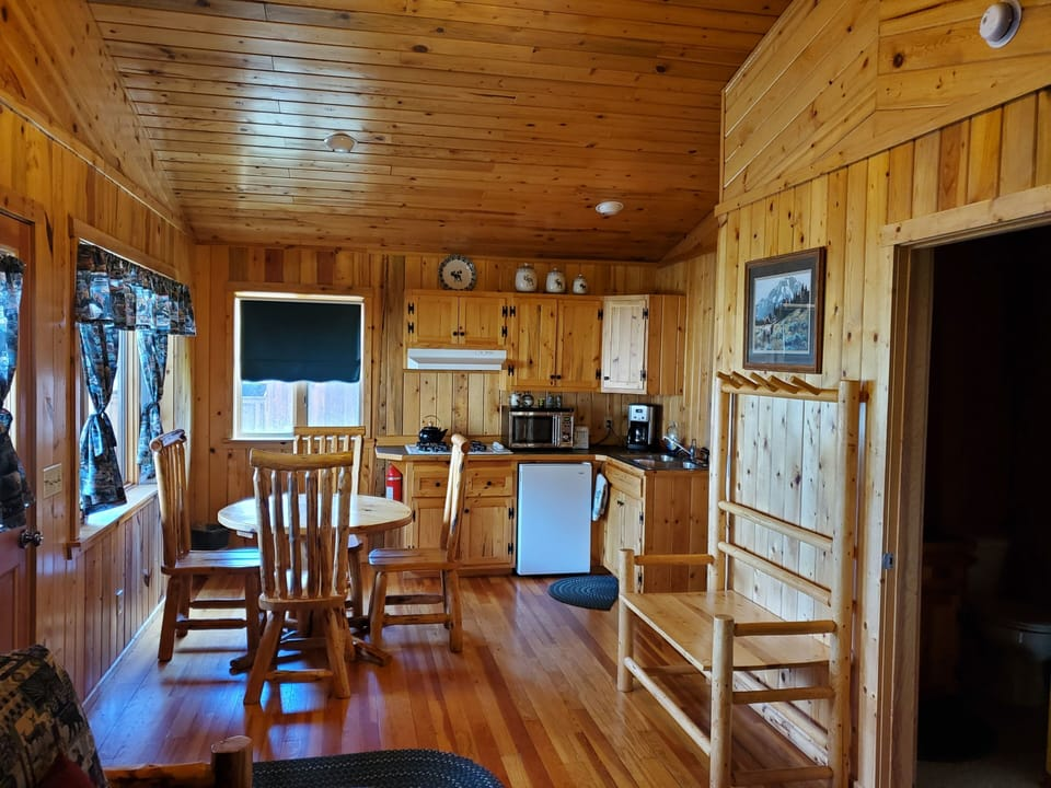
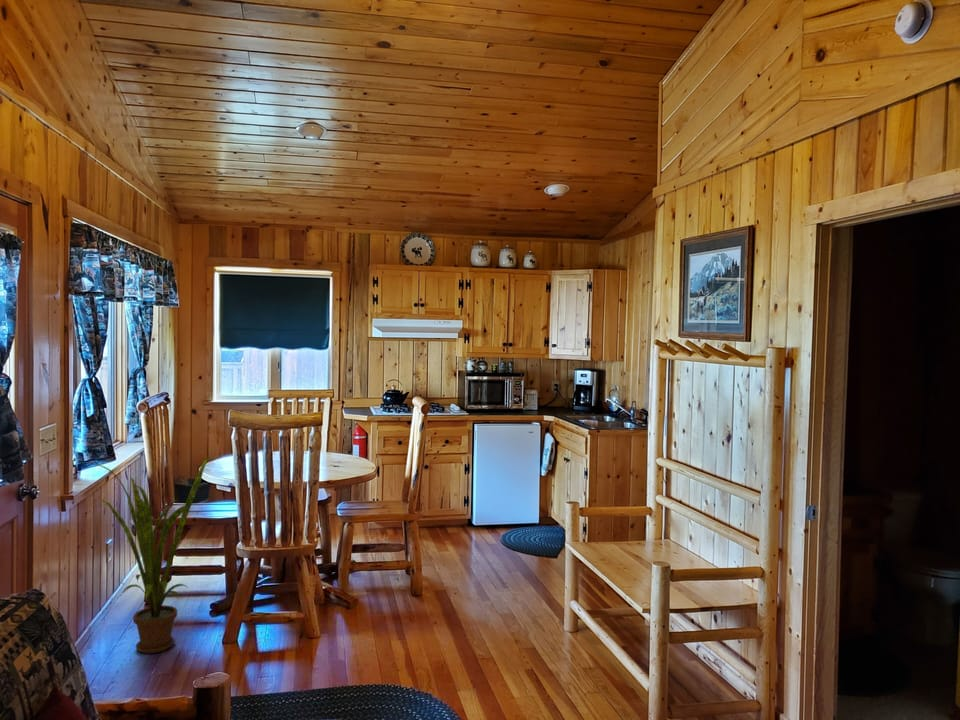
+ house plant (145, 556)
